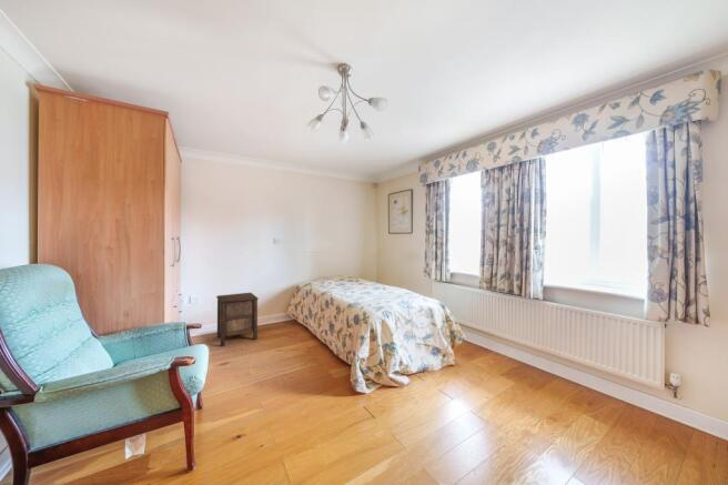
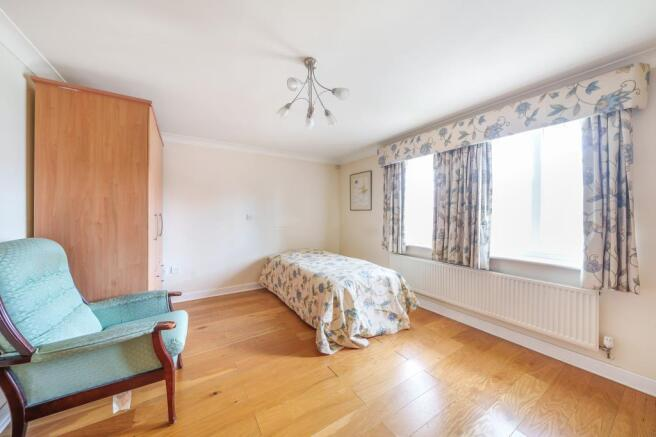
- nightstand (236, 316)
